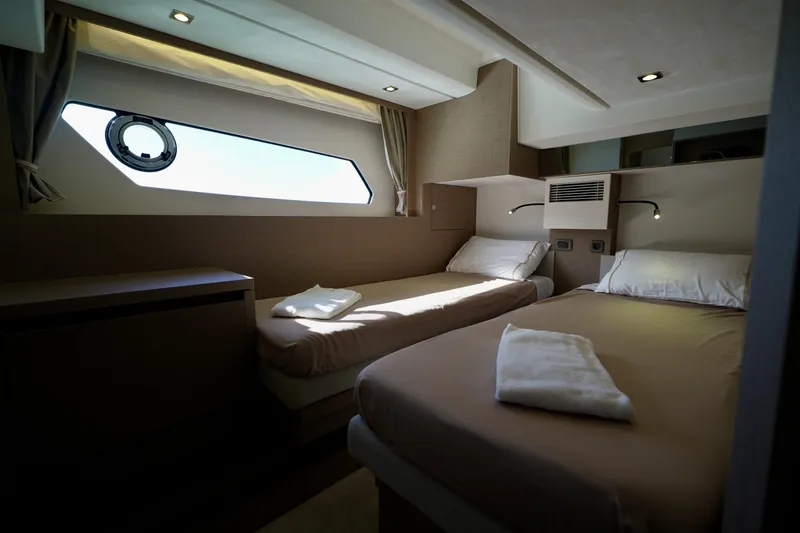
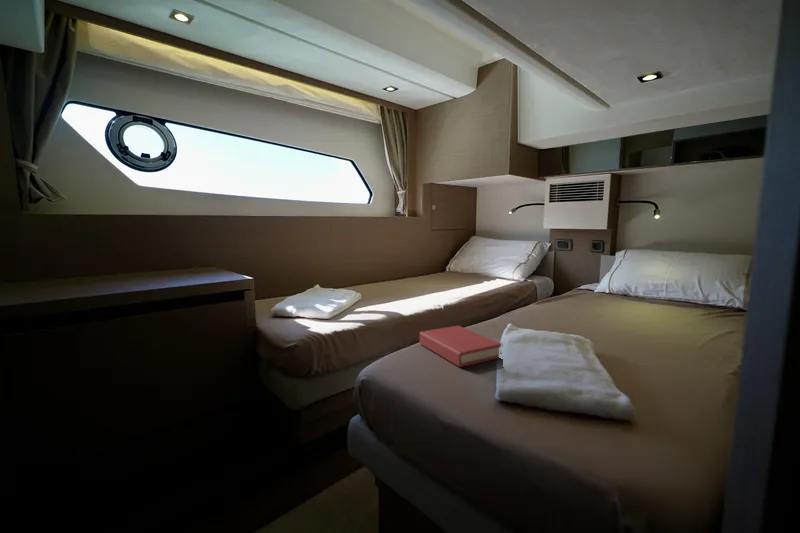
+ hardback book (458, 343)
